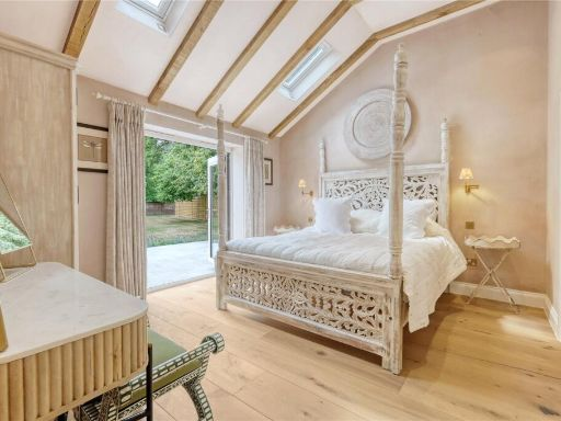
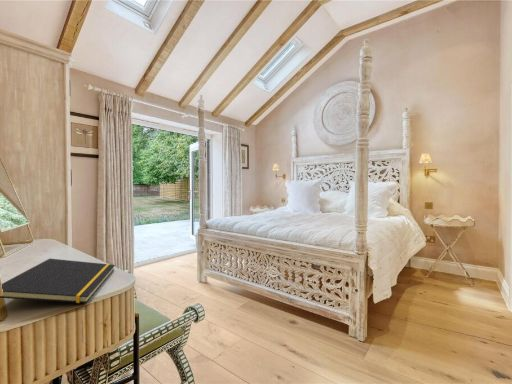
+ notepad (65, 277)
